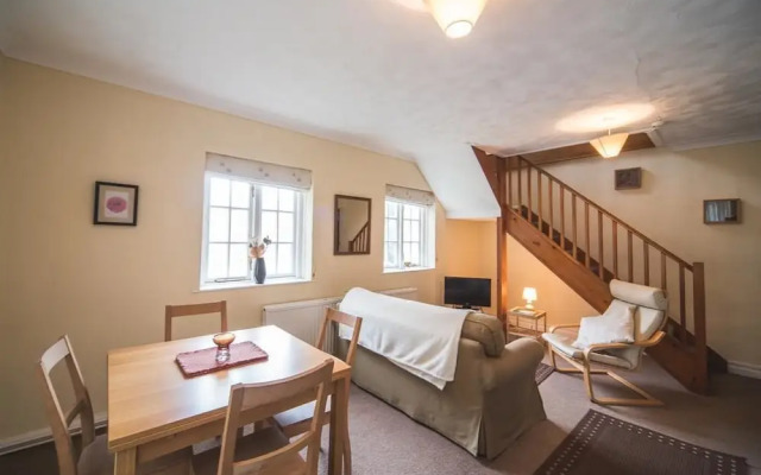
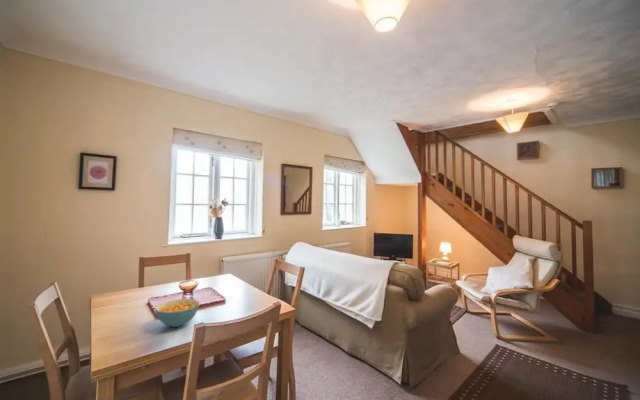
+ cereal bowl (177, 314)
